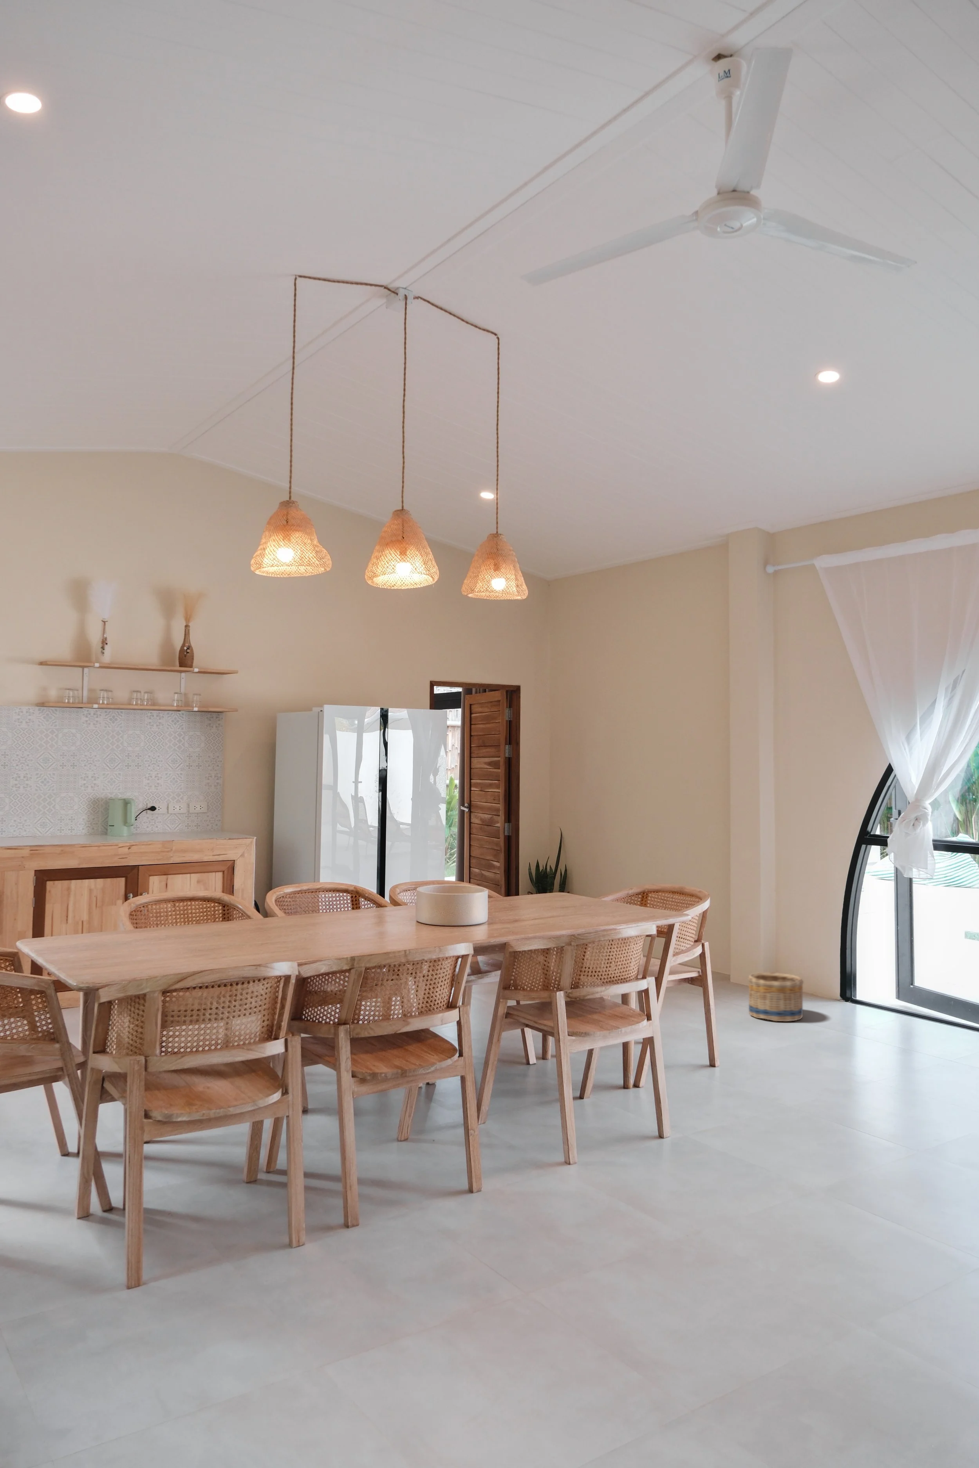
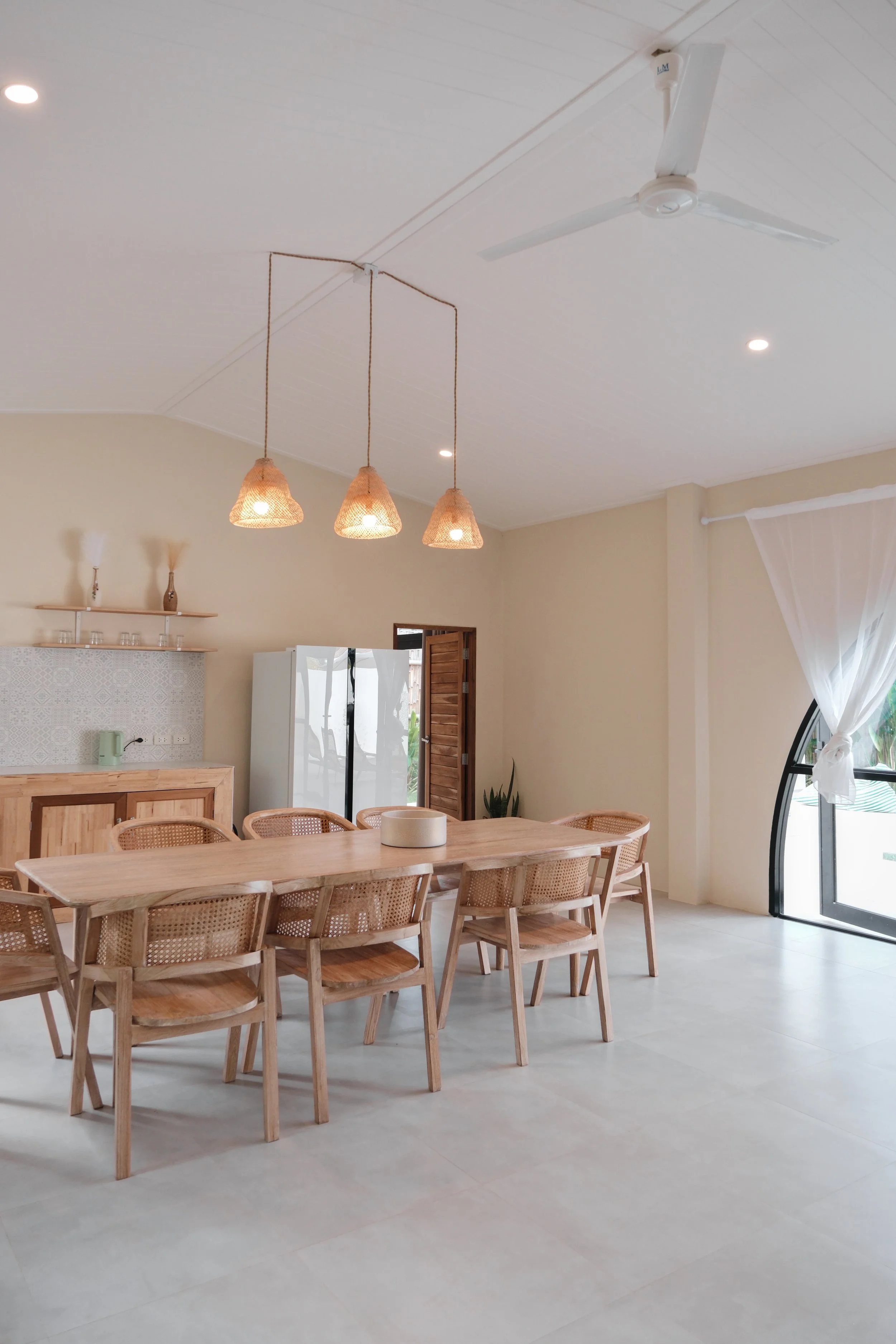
- basket (776, 996)
